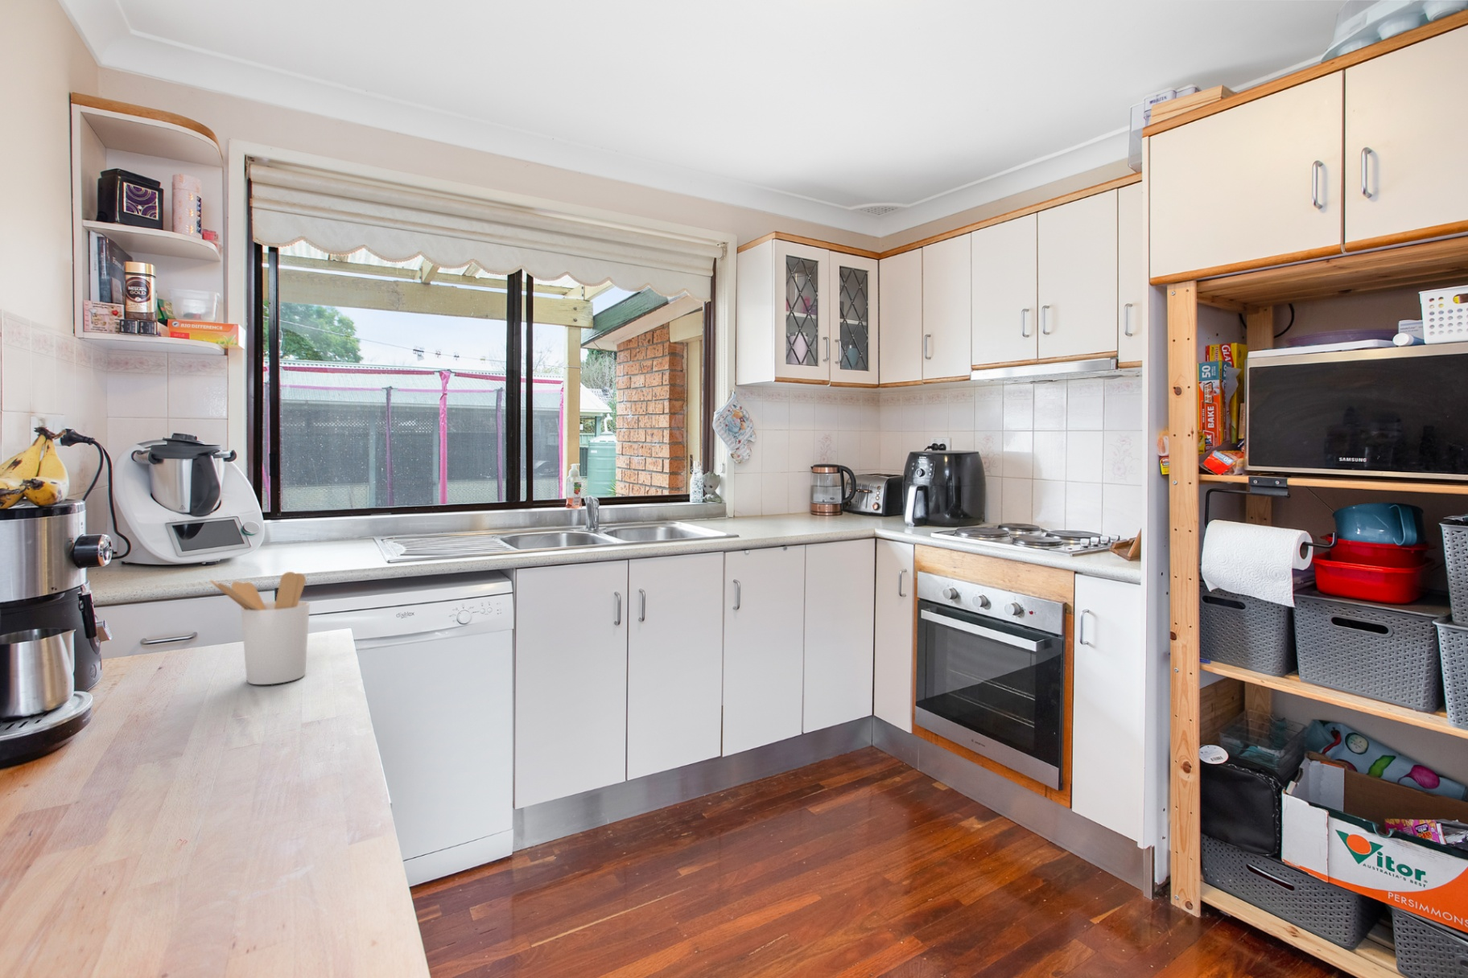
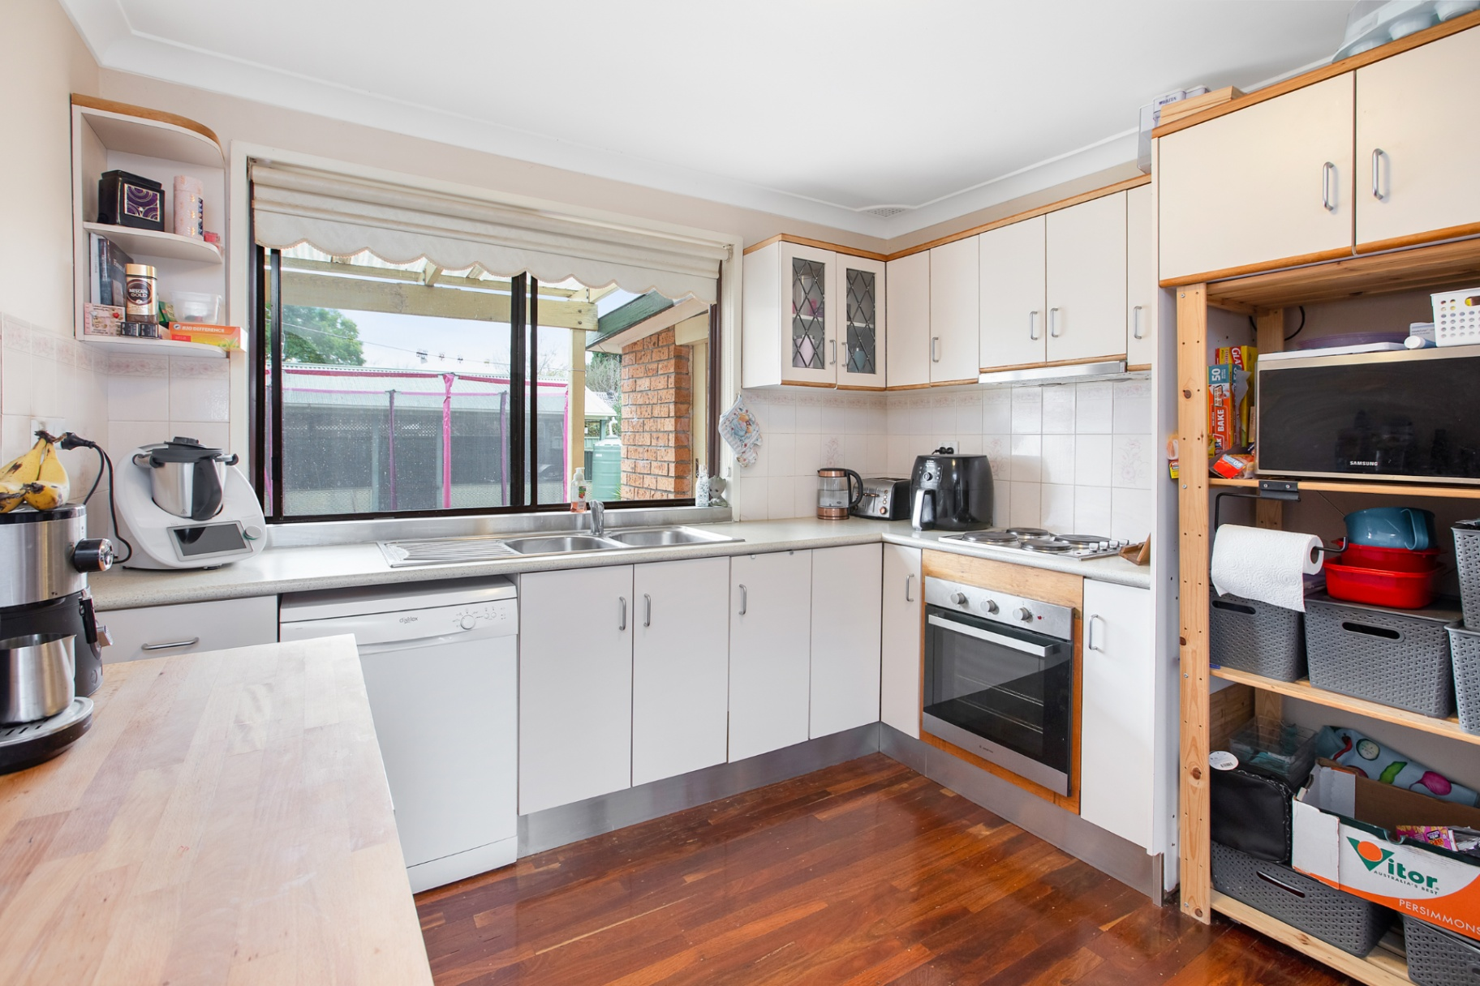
- utensil holder (260, 625)
